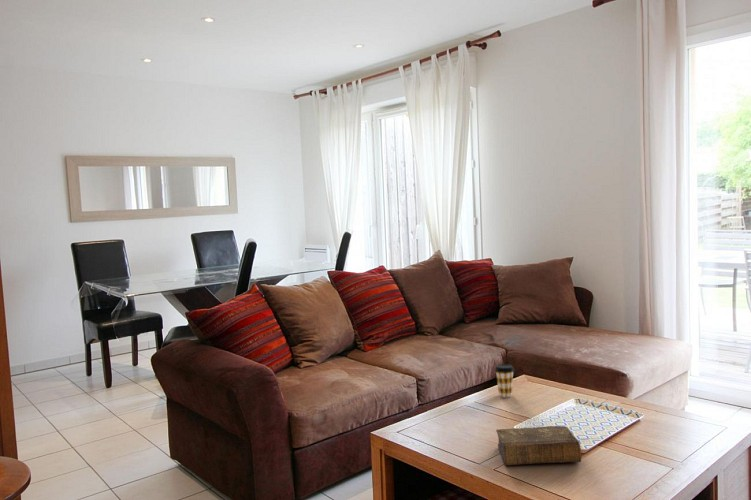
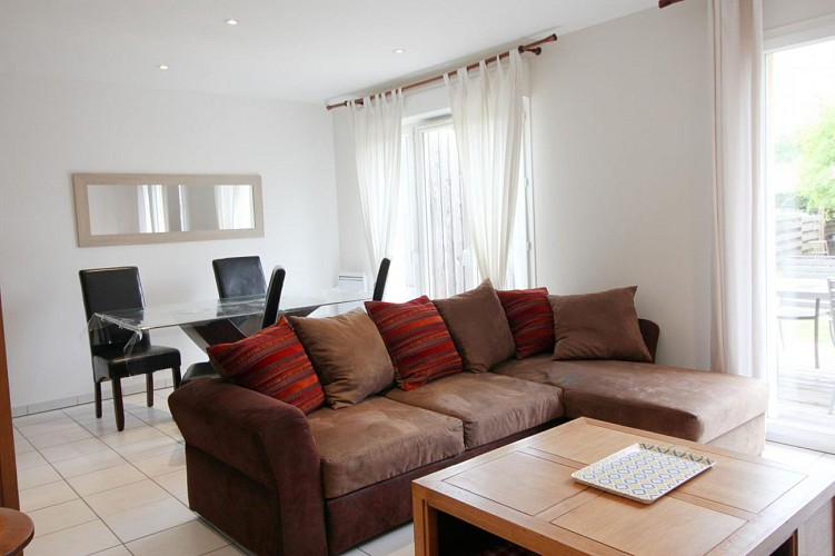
- book (537, 445)
- coffee cup (504, 380)
